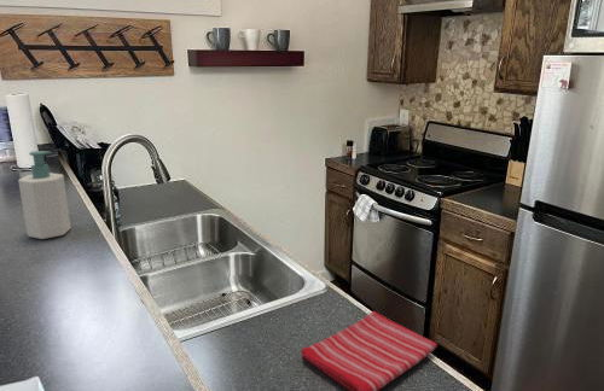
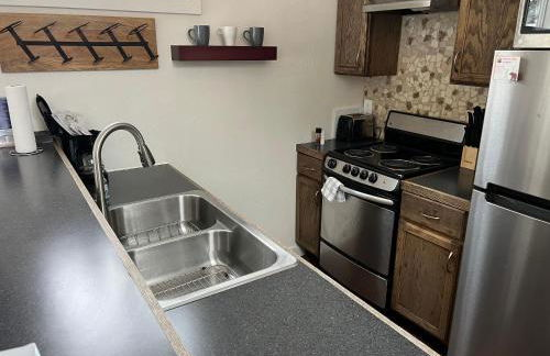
- soap bottle (43, 193)
- dish towel (368, 349)
